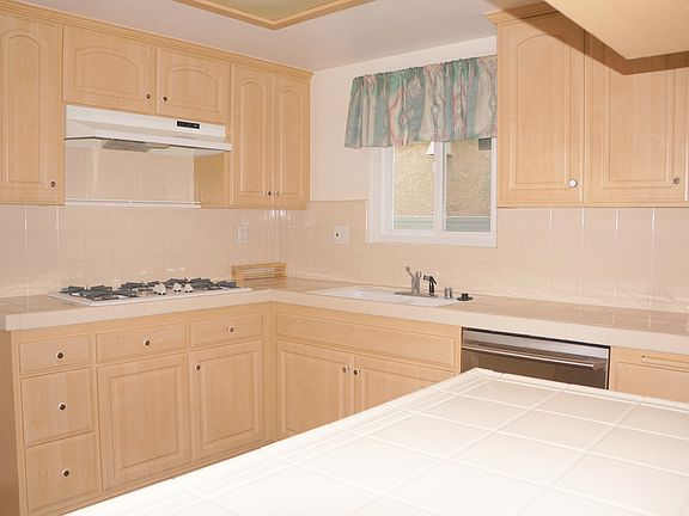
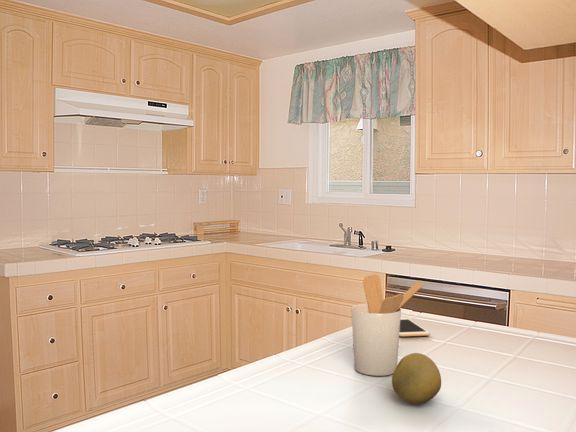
+ fruit (415, 378)
+ cell phone (403, 326)
+ utensil holder (388, 323)
